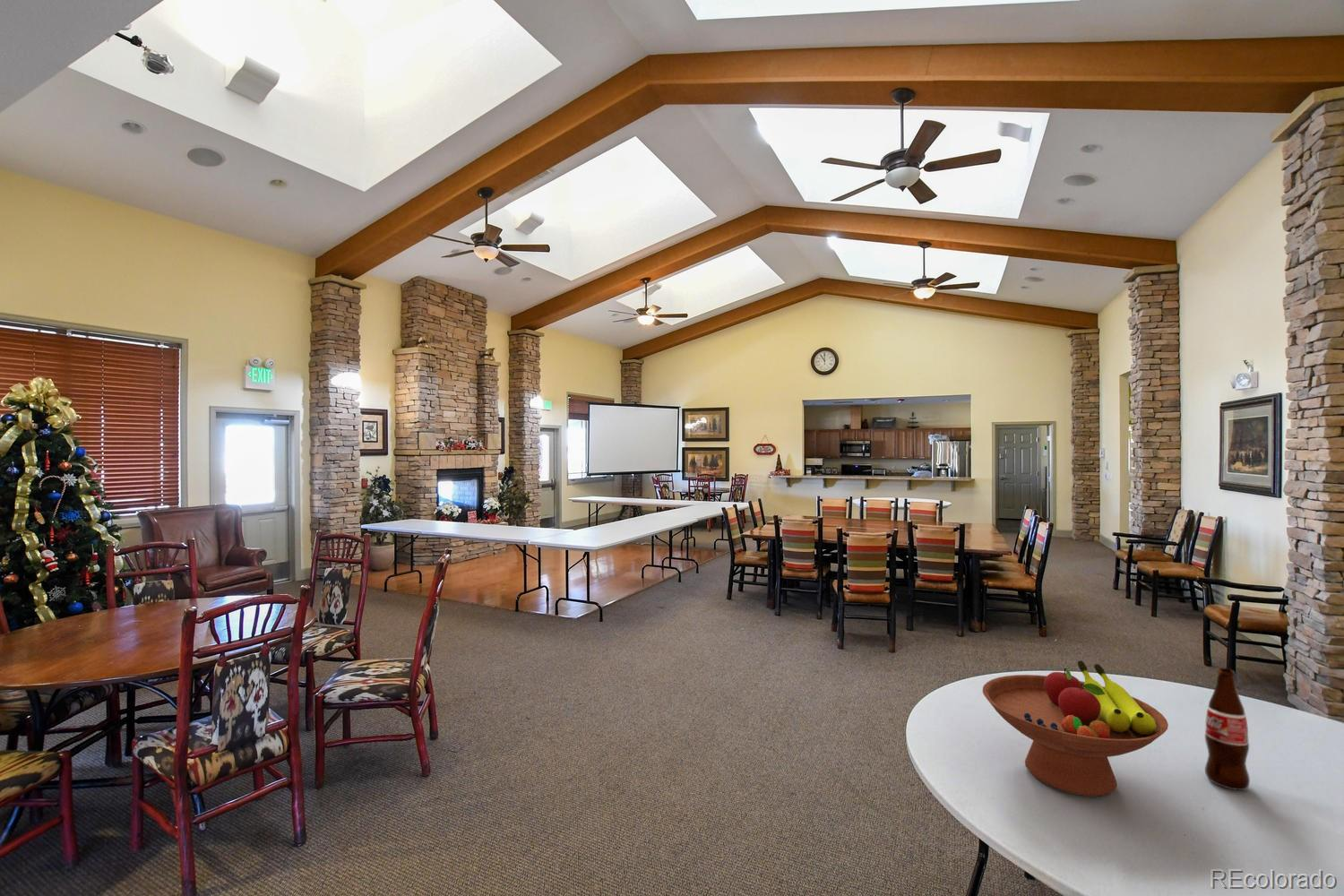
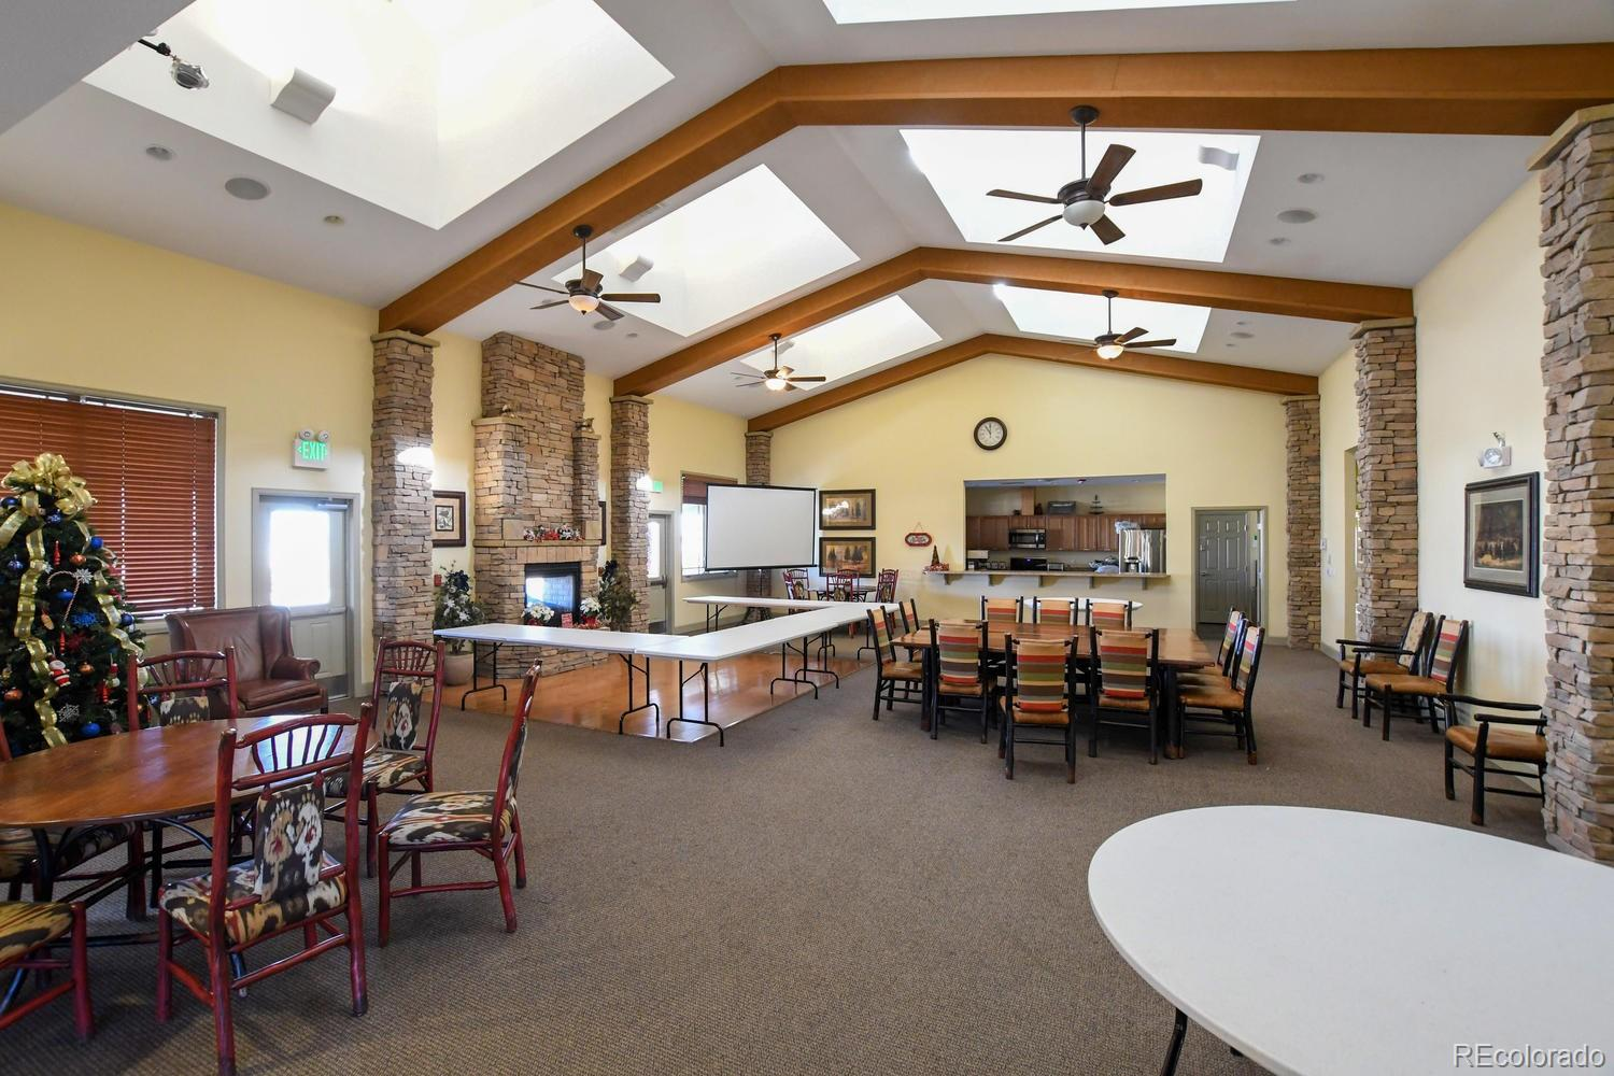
- fruit bowl (1069, 726)
- bottle (1226, 726)
